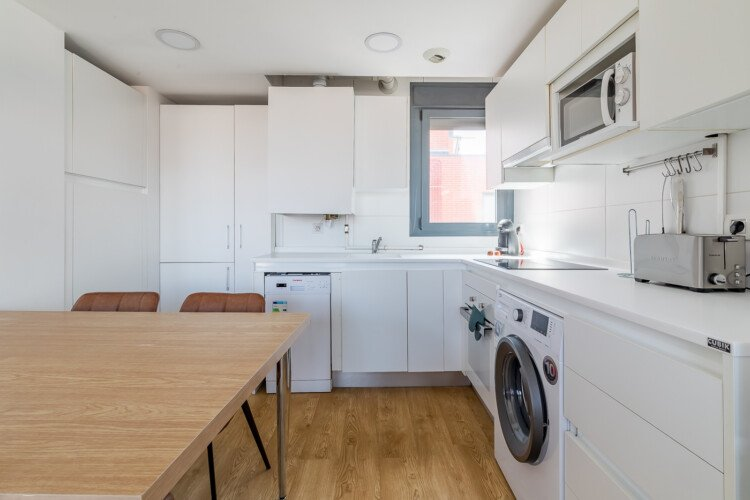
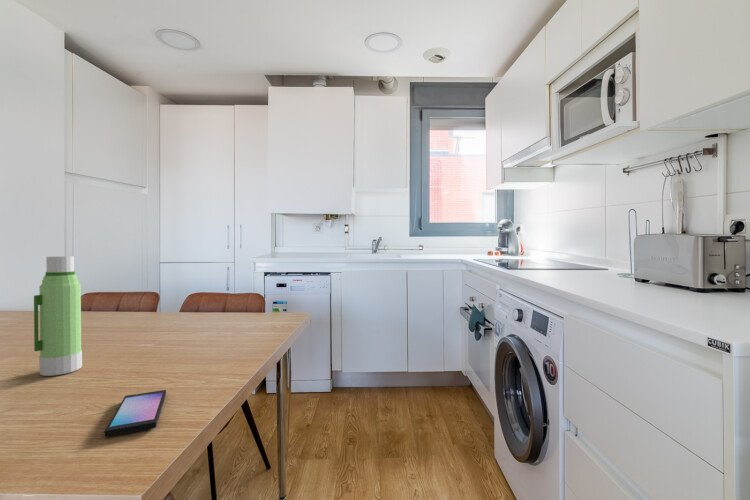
+ smartphone (139, 410)
+ water bottle (58, 313)
